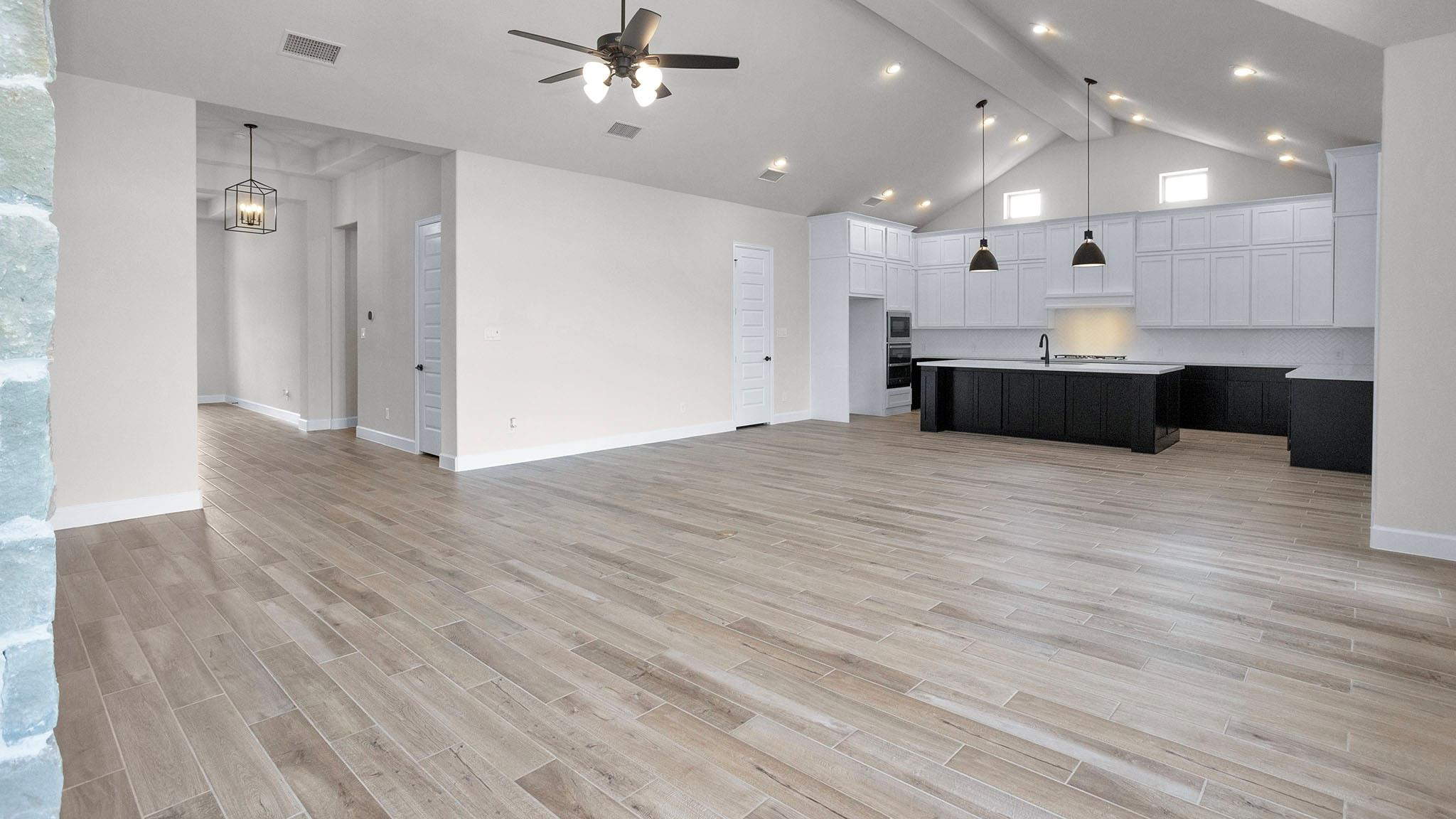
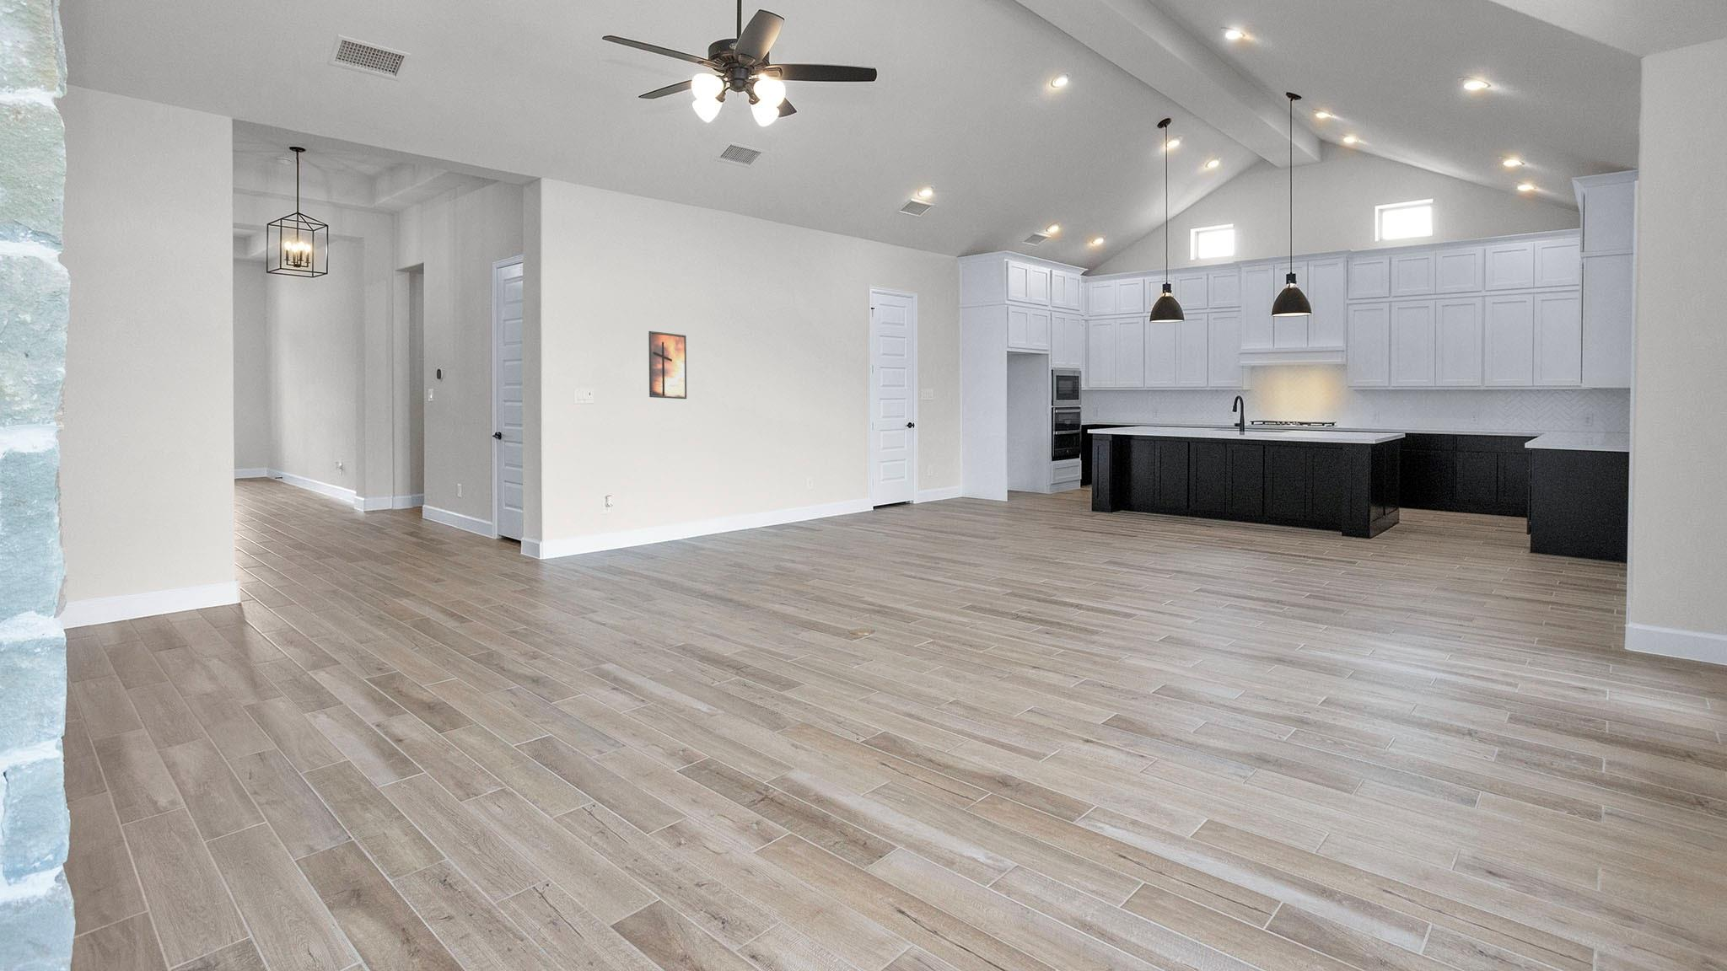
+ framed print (668, 365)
